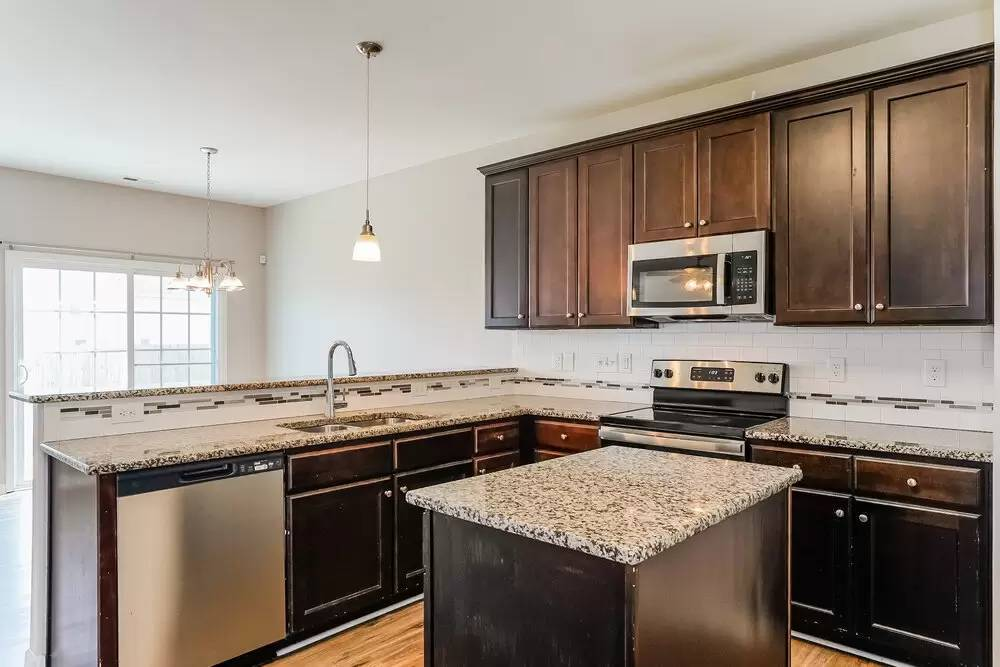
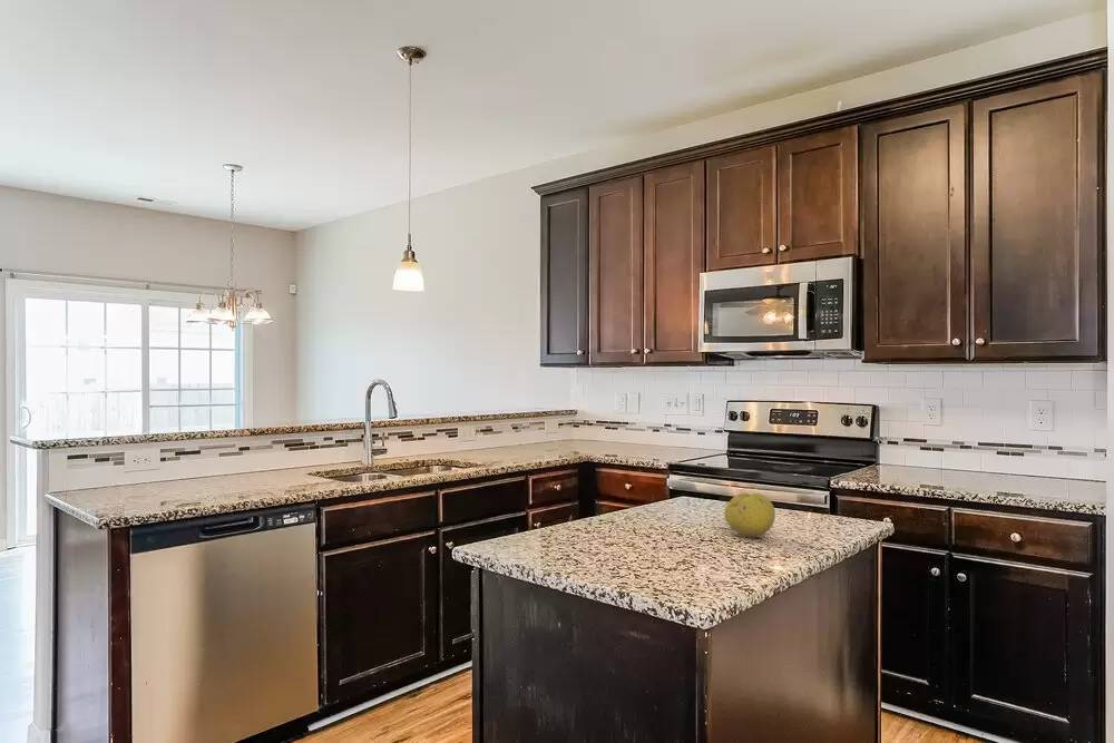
+ fruit (750, 515)
